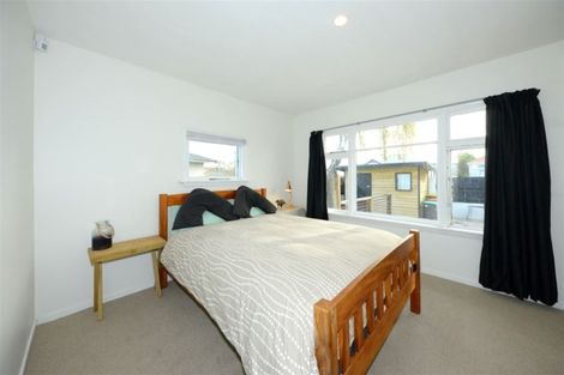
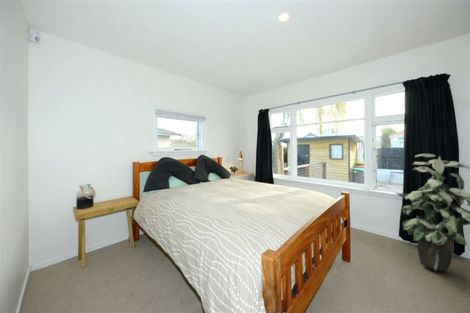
+ indoor plant (432, 210)
